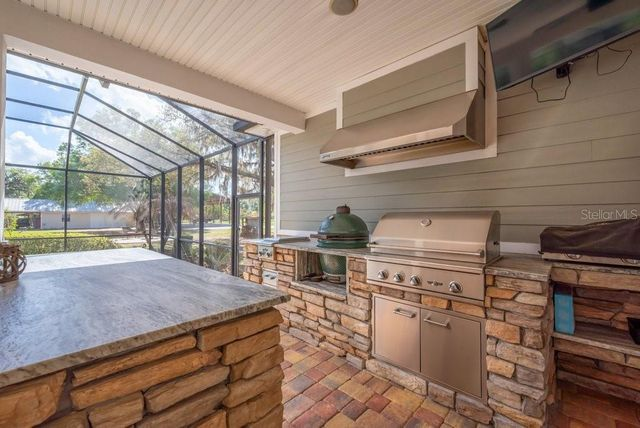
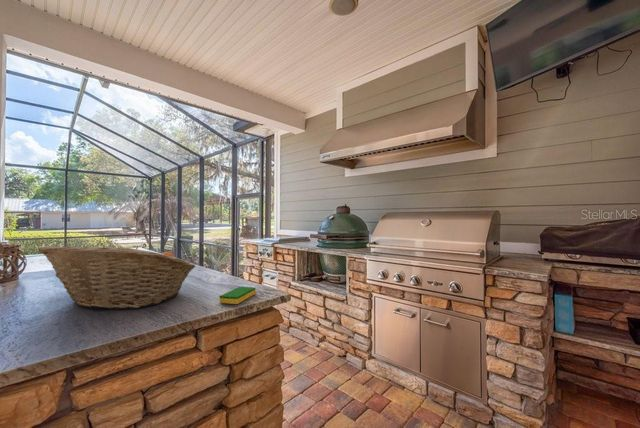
+ fruit basket (123, 270)
+ dish sponge (238, 294)
